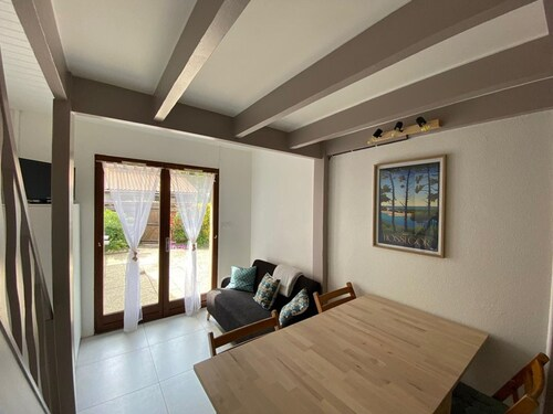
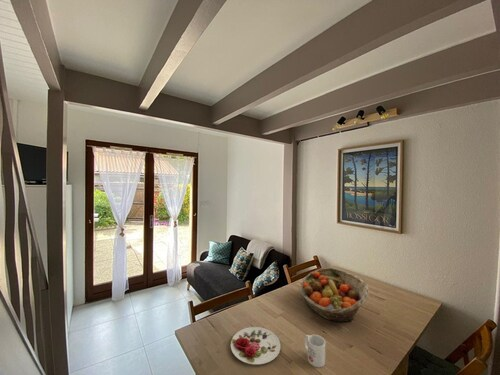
+ plate (255, 343)
+ mug (313, 347)
+ fruit basket (331, 292)
